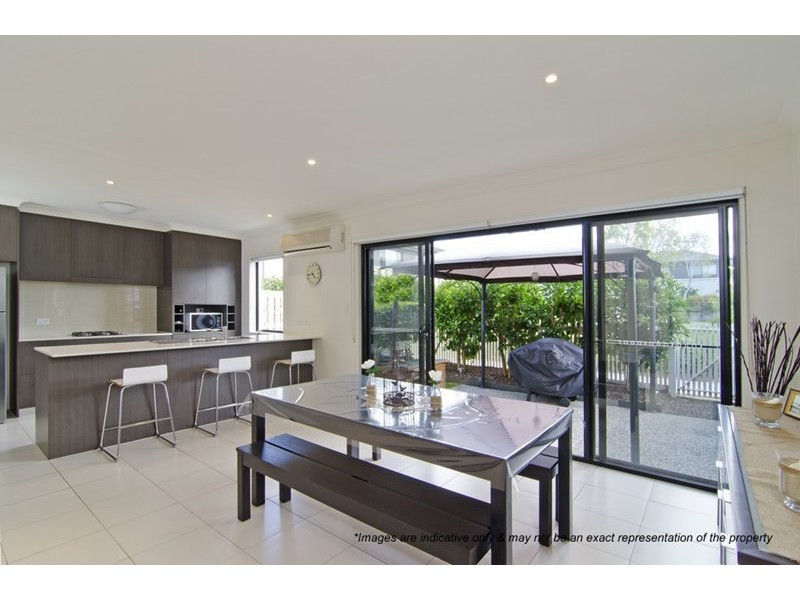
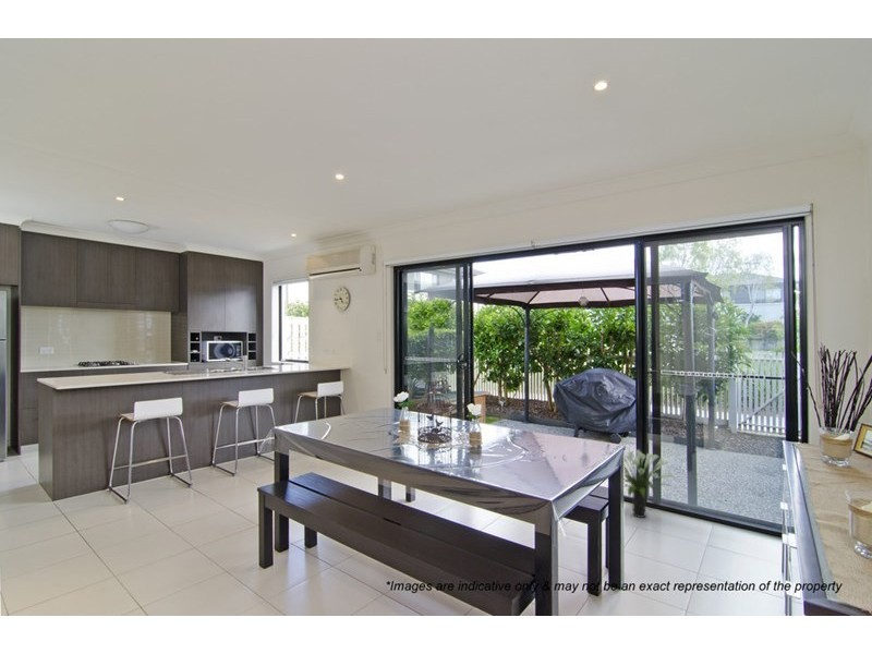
+ potted plant (640, 482)
